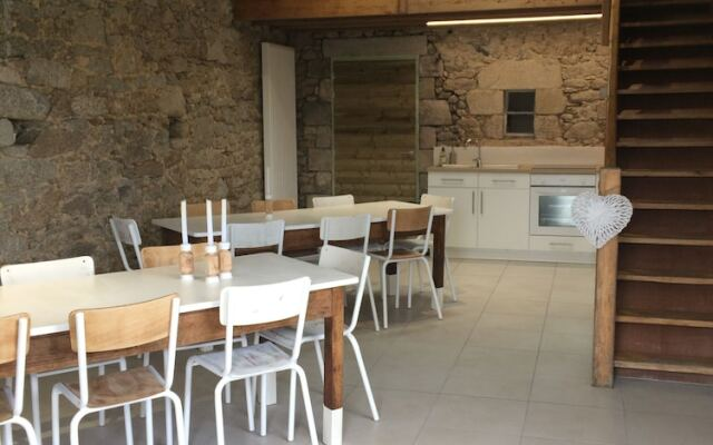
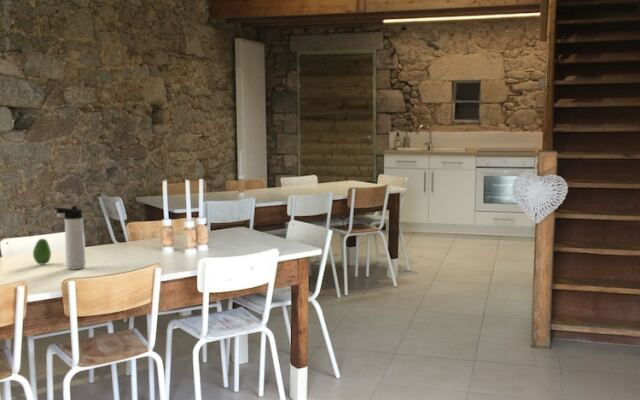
+ fruit (41, 251)
+ thermos bottle (70, 237)
